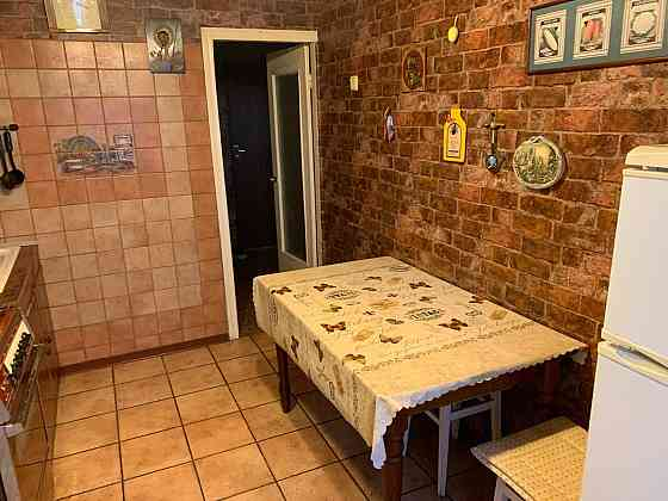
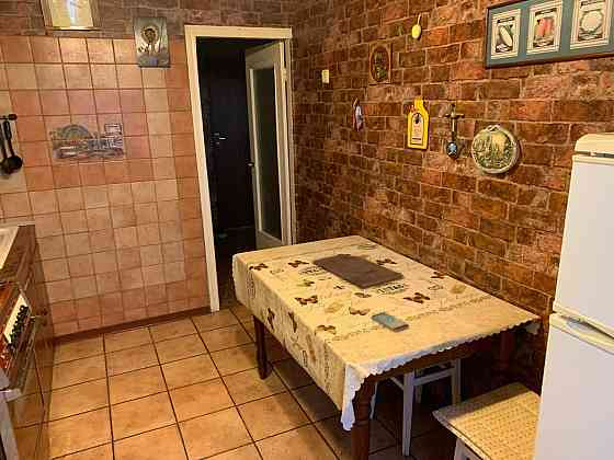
+ cutting board (355, 268)
+ smartphone (389, 321)
